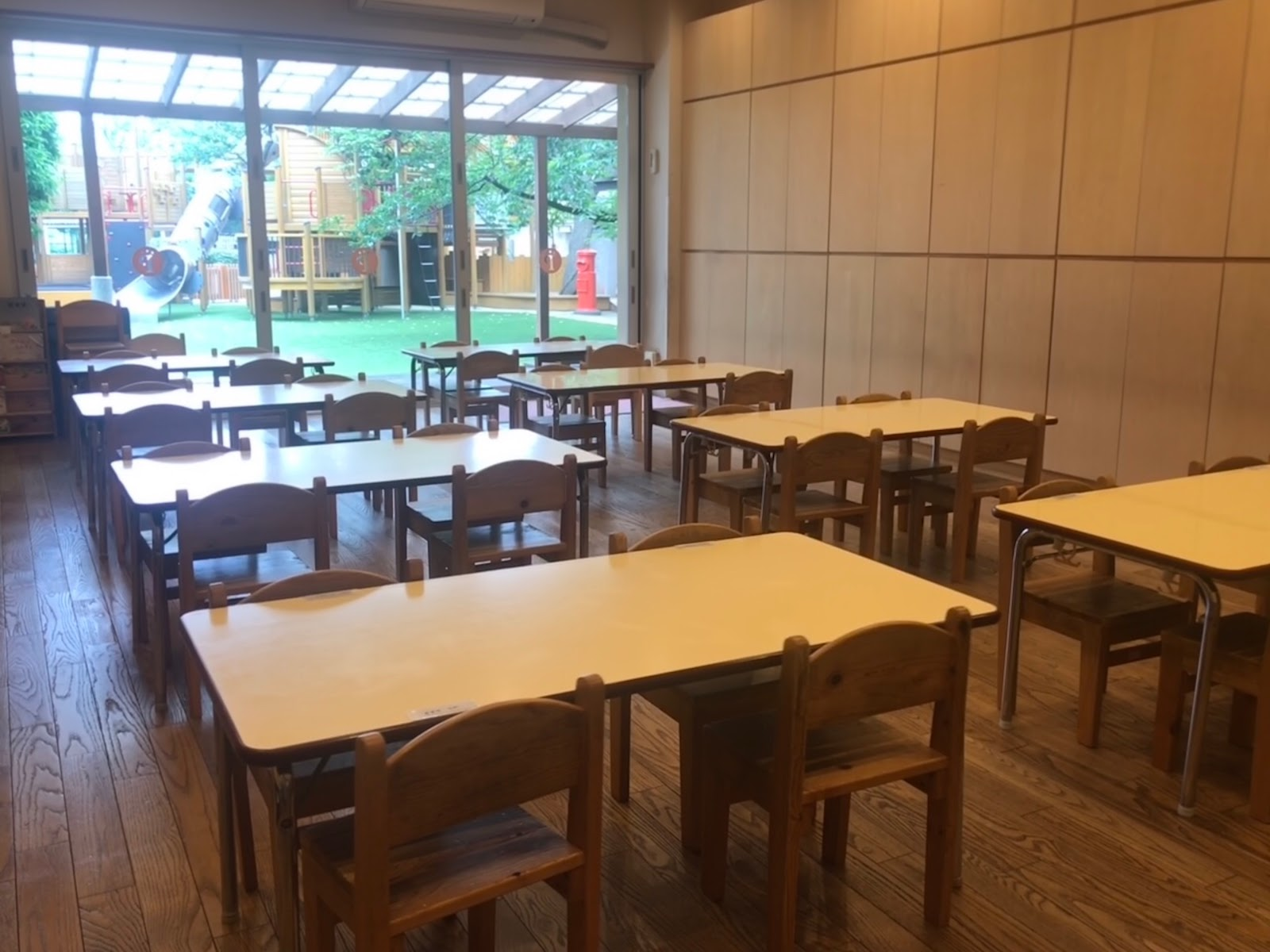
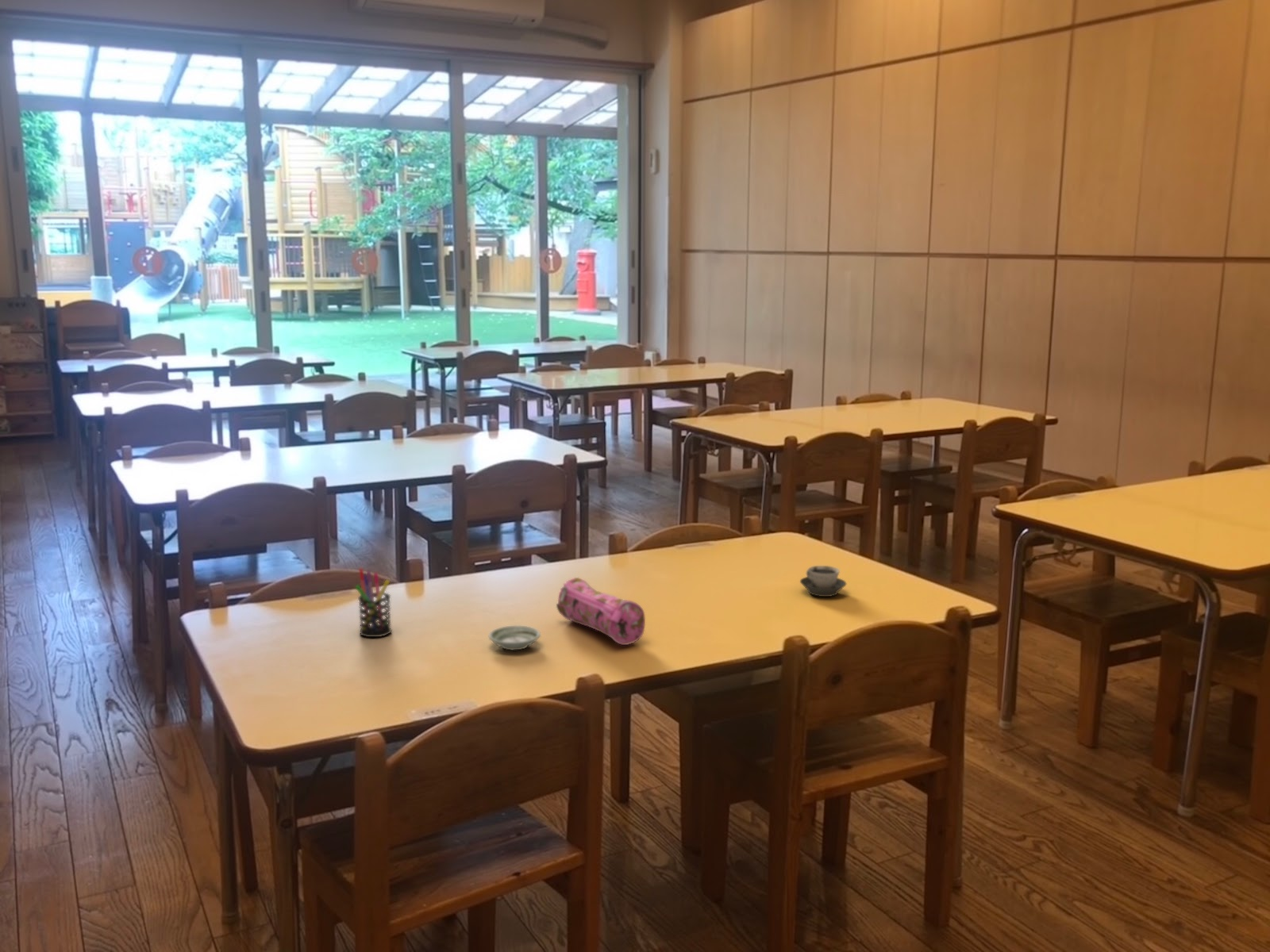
+ cup (823, 581)
+ pen holder (370, 602)
+ pencil case (600, 610)
+ saucer (514, 639)
